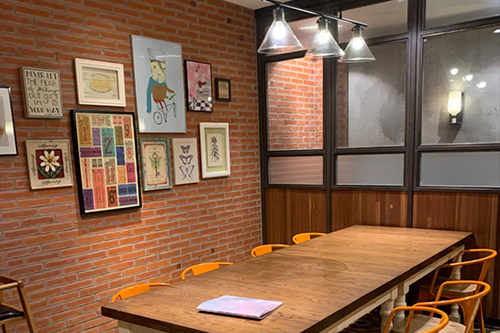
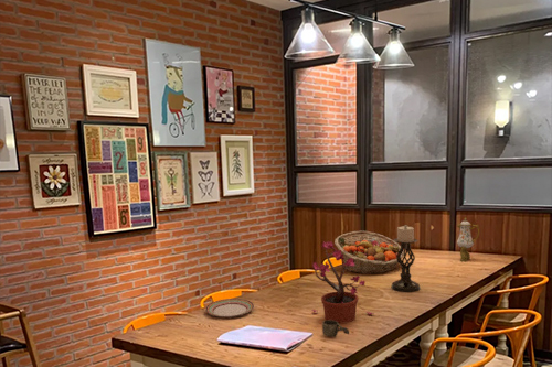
+ fruit basket (369, 251)
+ potted plant (341, 277)
+ candle holder (405, 257)
+ plate (230, 309)
+ teapot (467, 238)
+ cup (336, 330)
